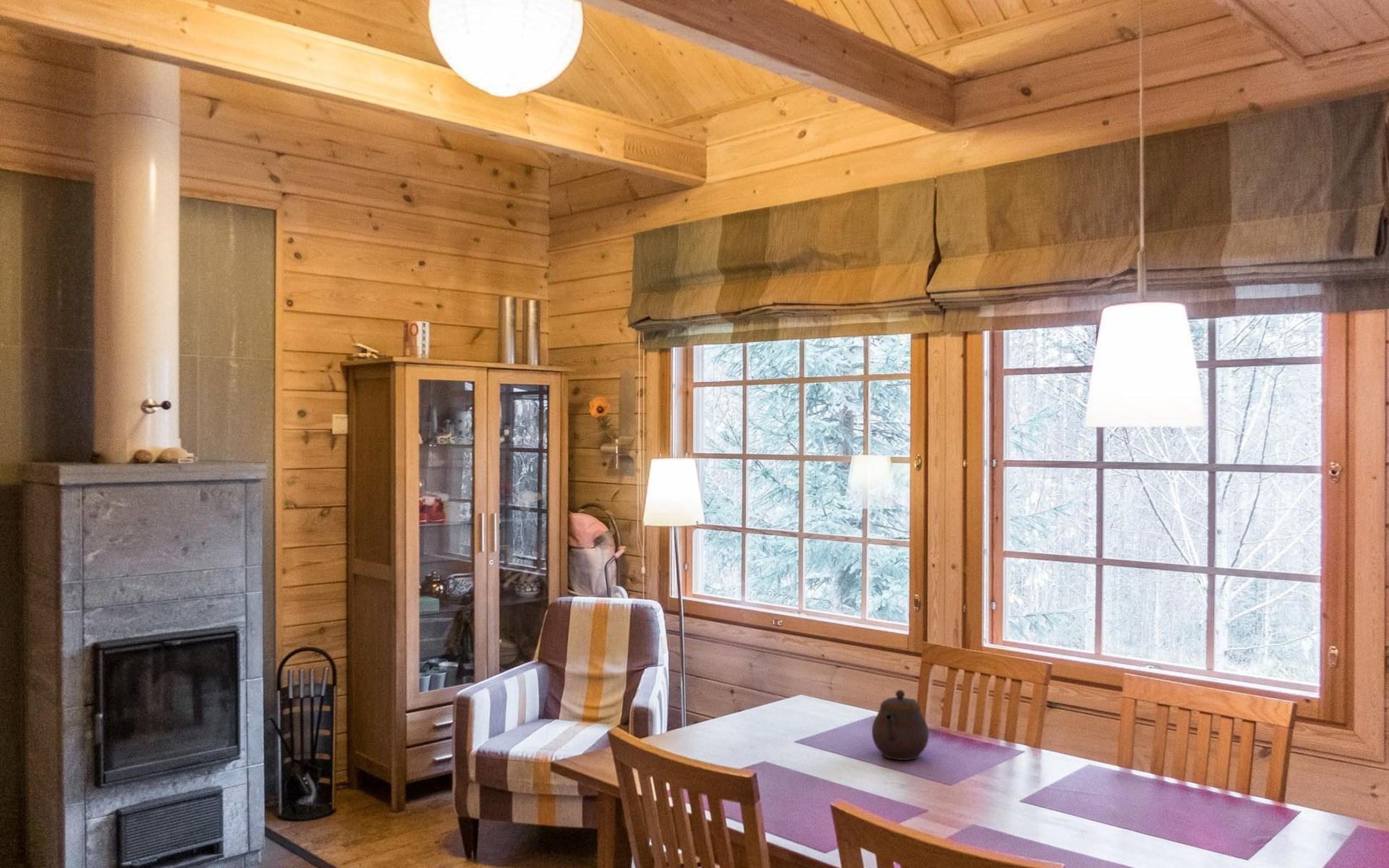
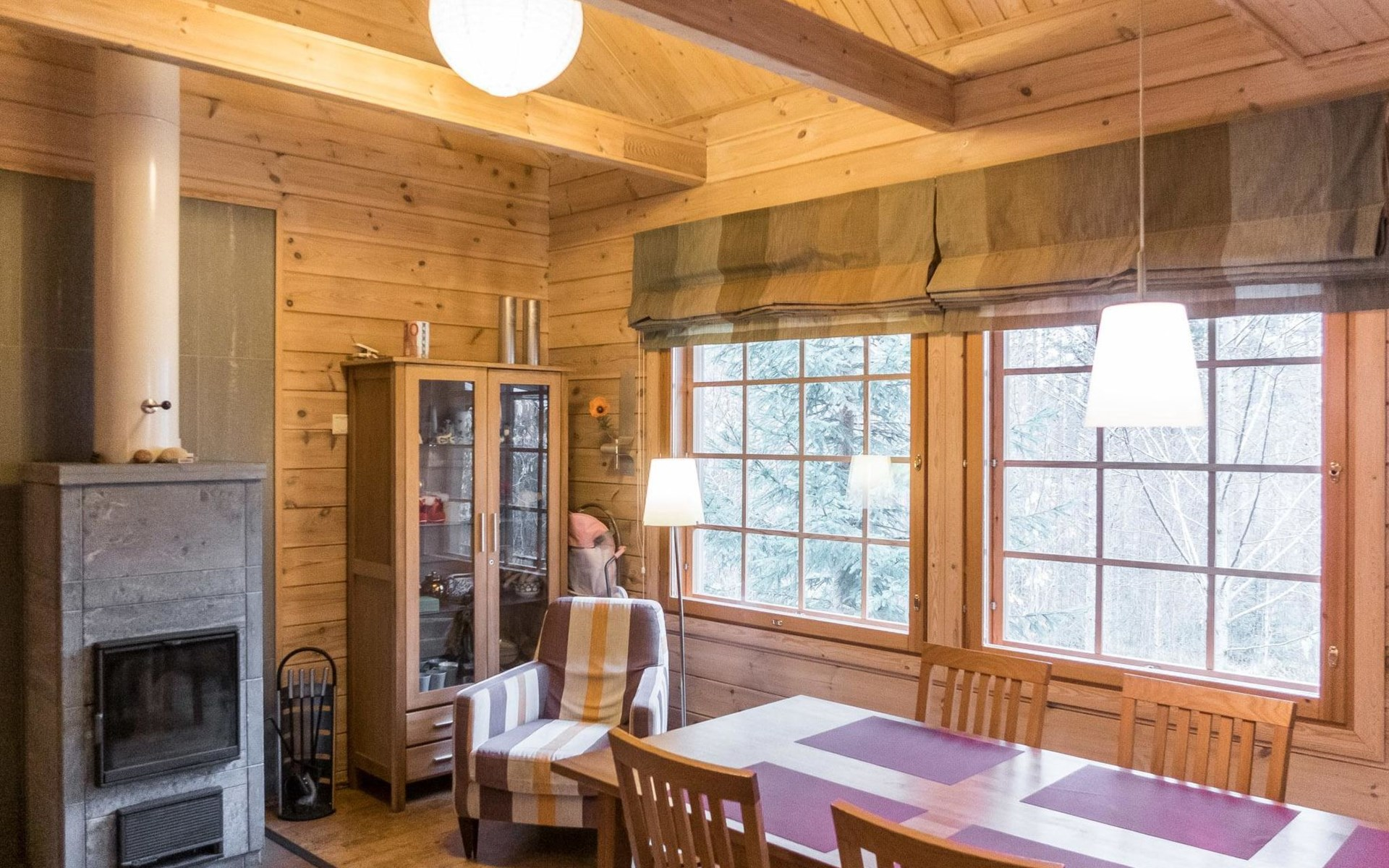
- teapot (901, 721)
